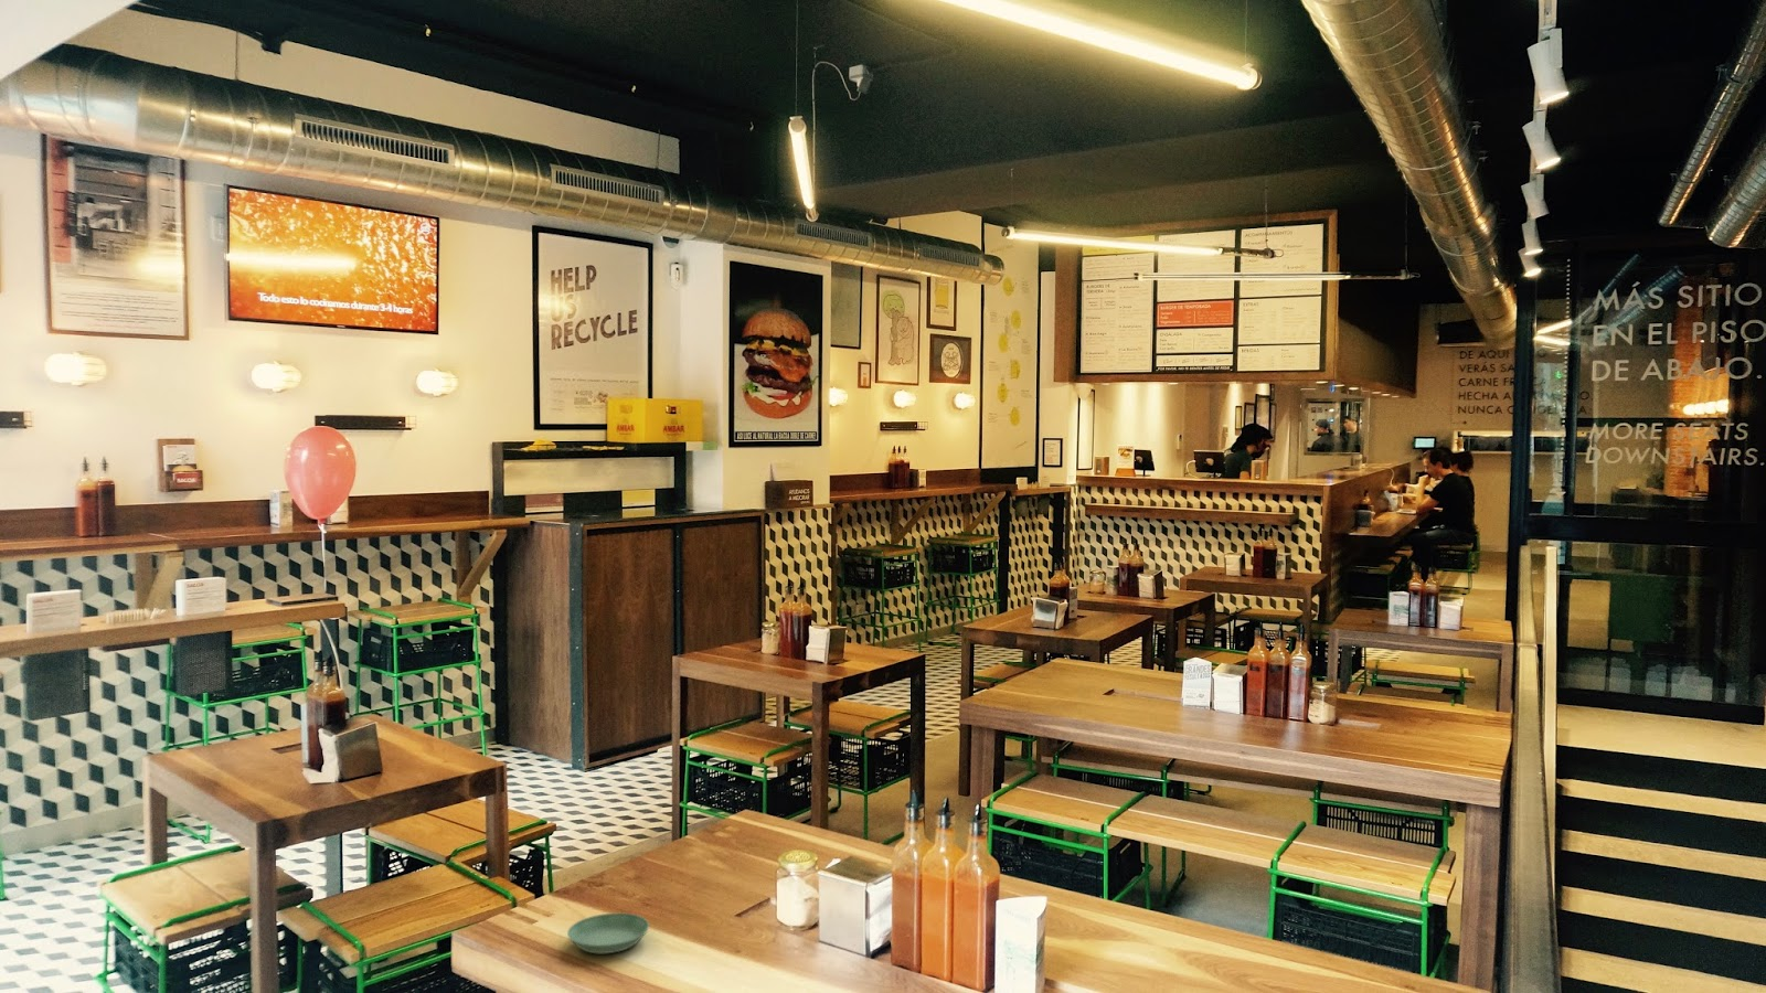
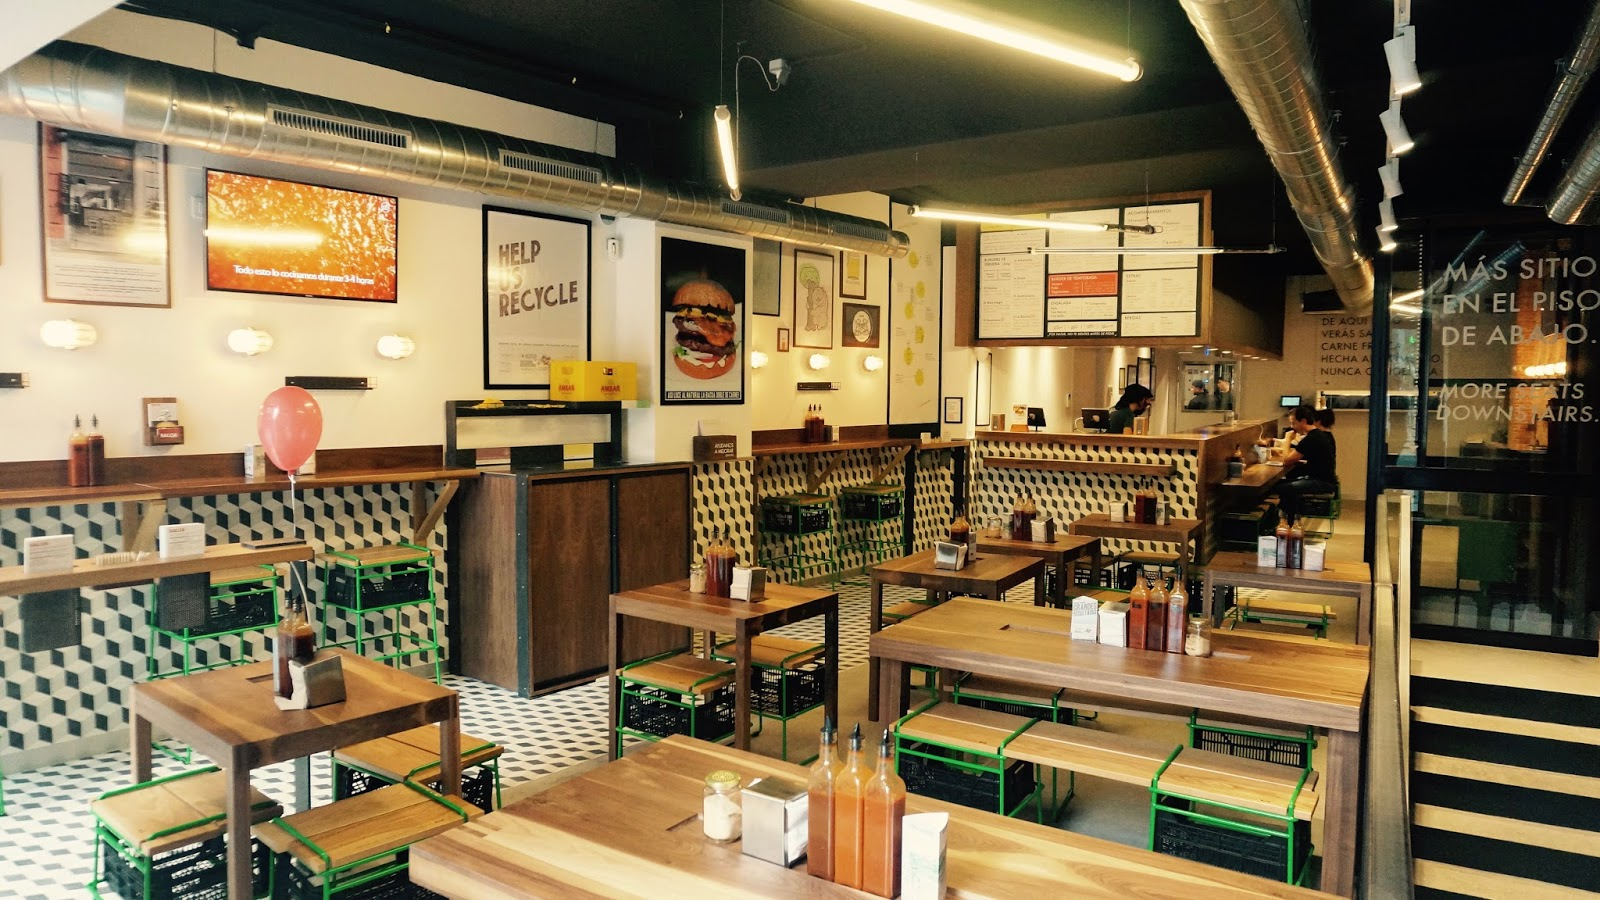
- saucer (608, 935)
